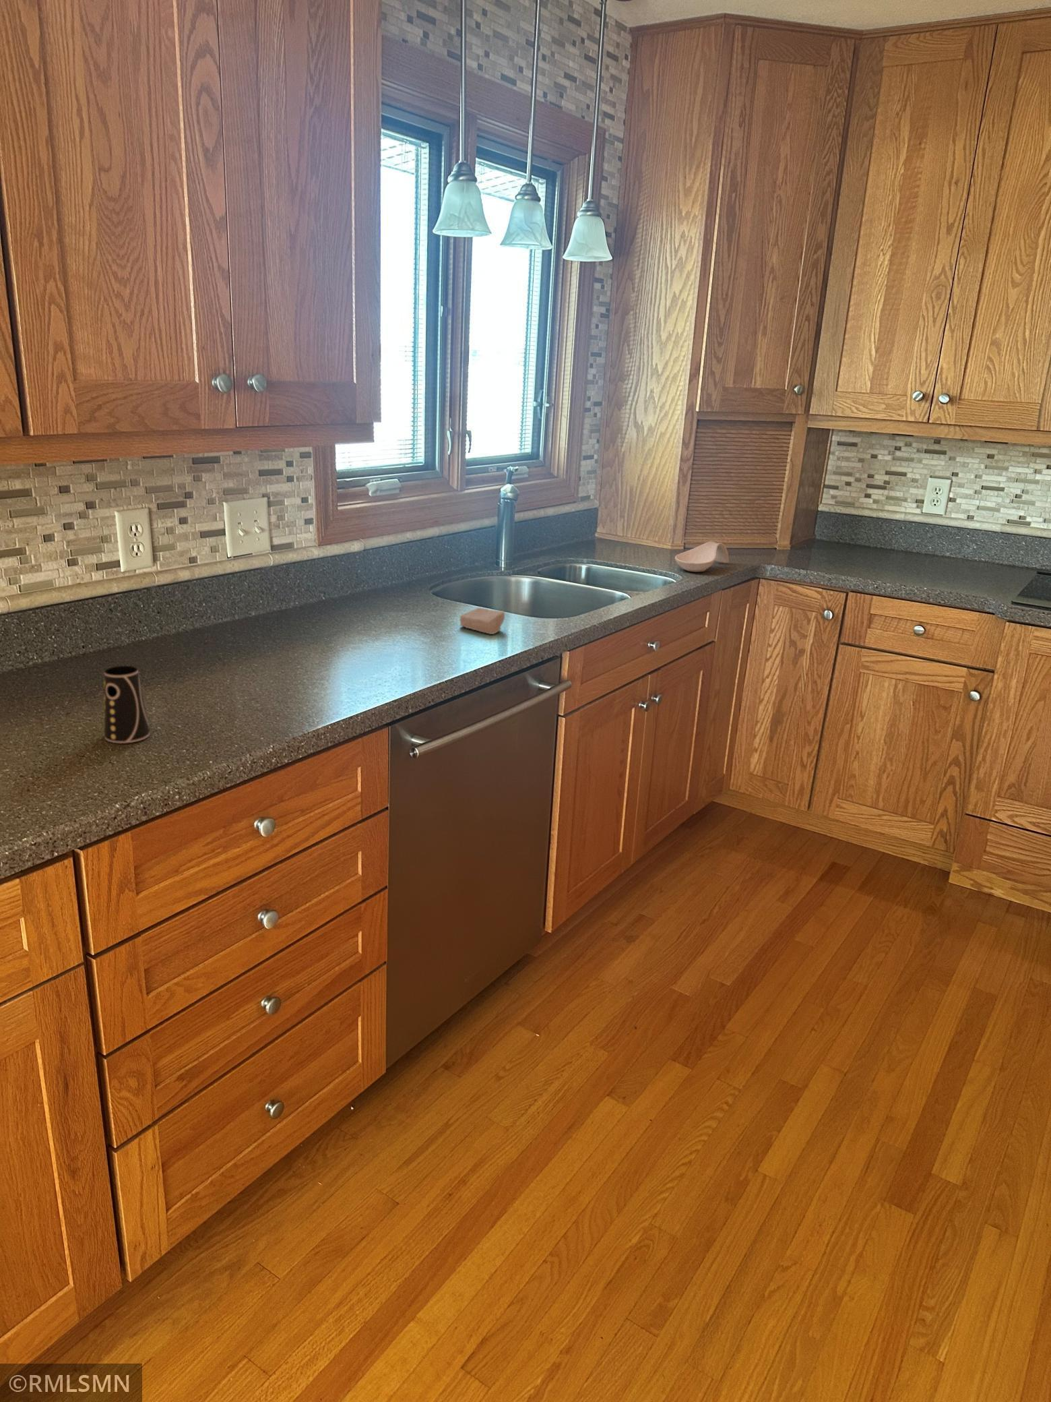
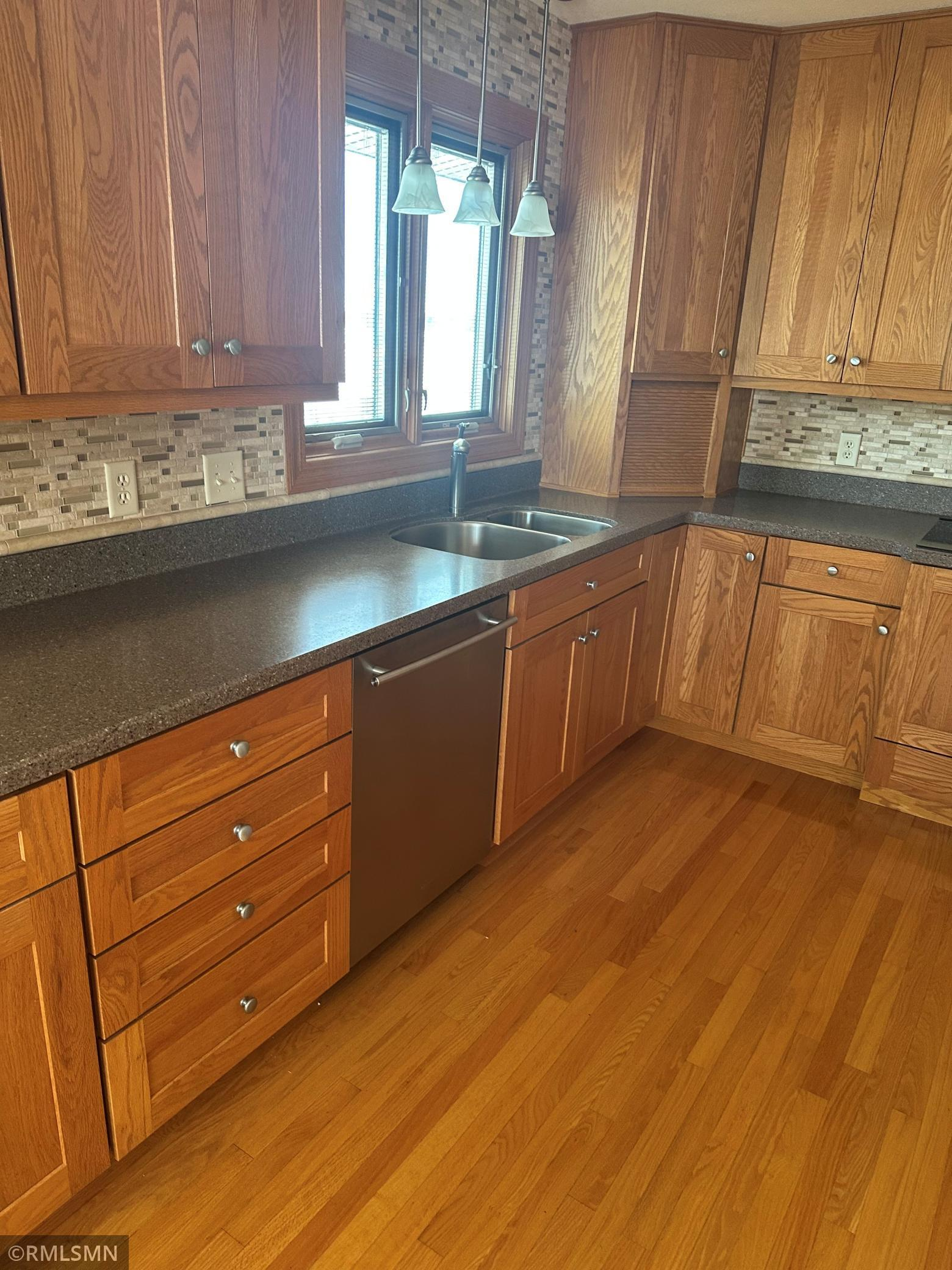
- spoon rest (704, 555)
- soap bar (482, 619)
- cup (124, 703)
